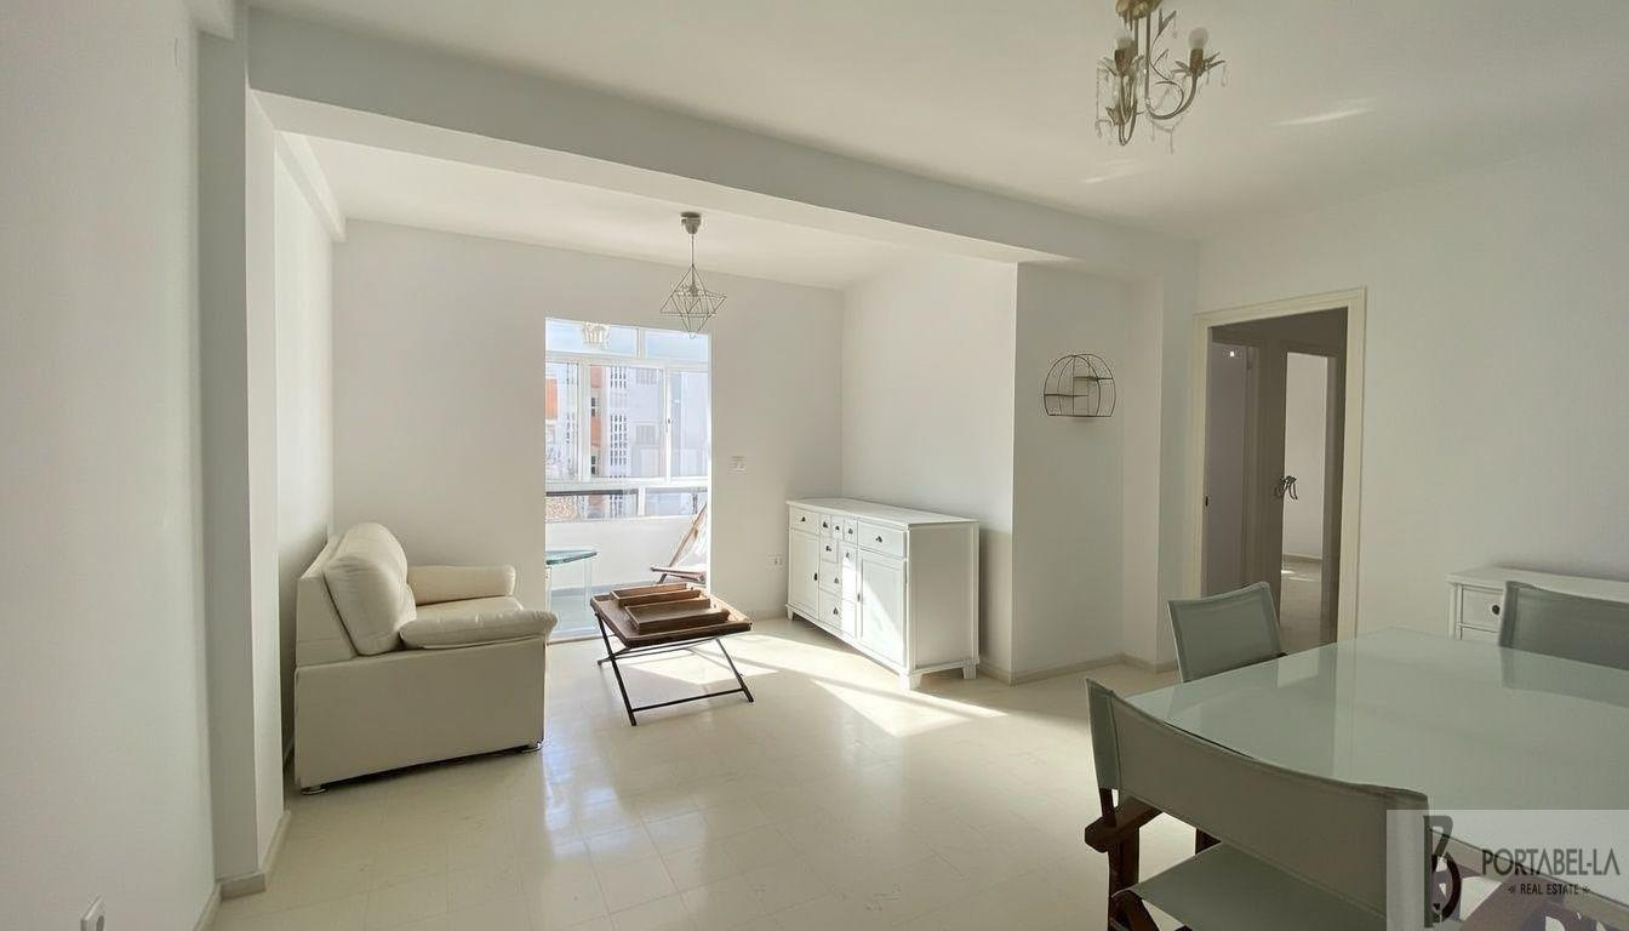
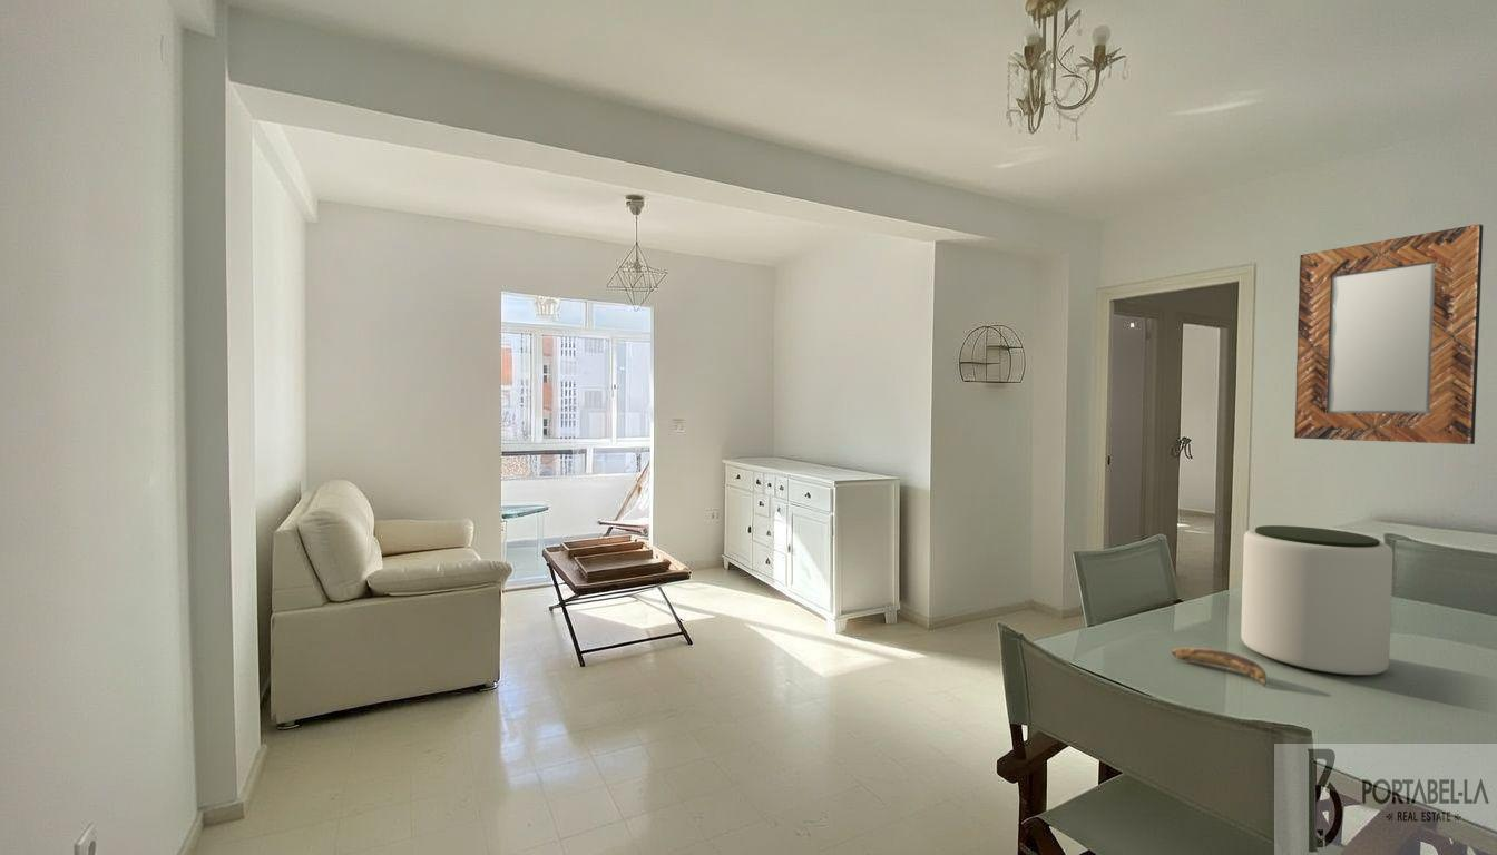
+ banana (1219, 660)
+ plant pot (1312, 596)
+ home mirror (1379, 341)
